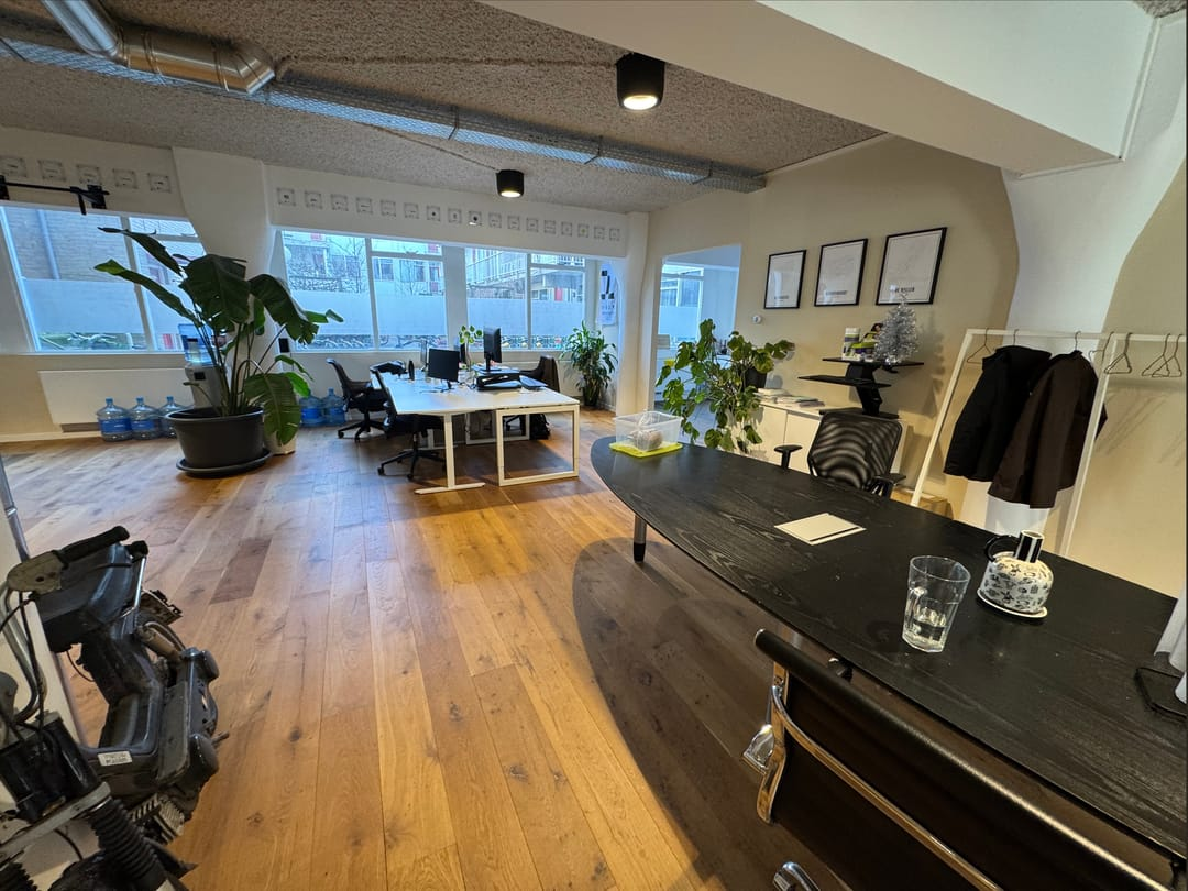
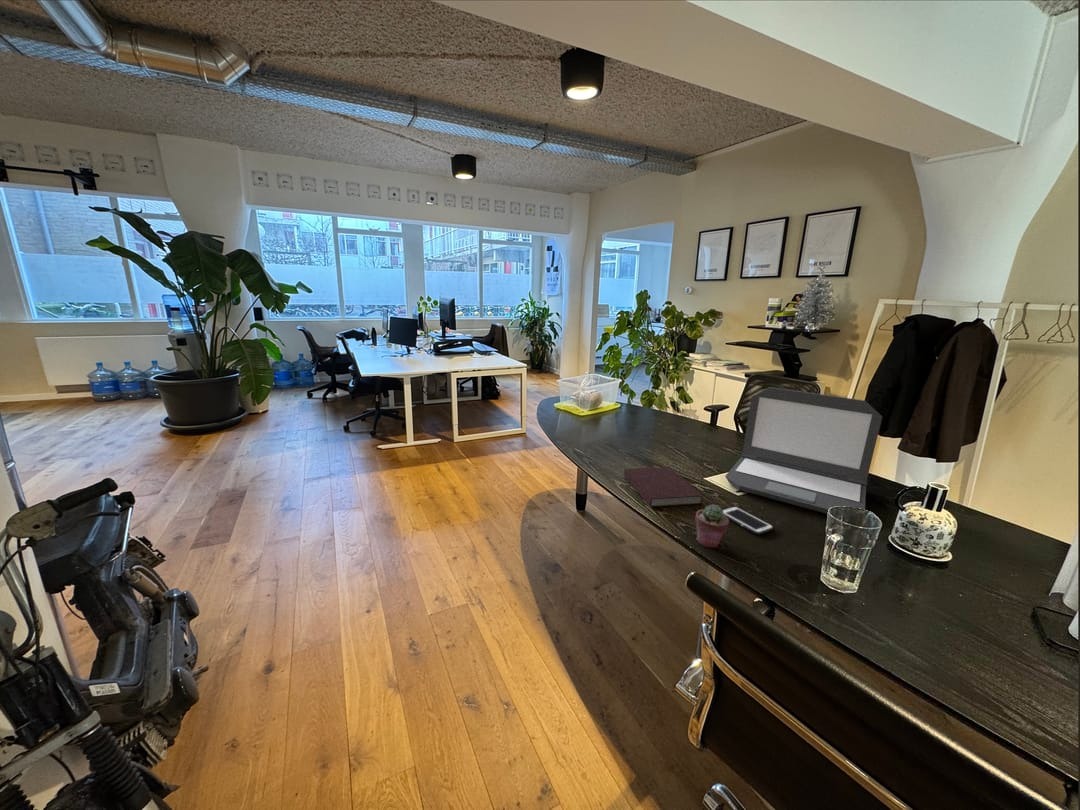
+ cell phone (745, 519)
+ potted succulent (711, 524)
+ laptop (801, 446)
+ notebook (660, 485)
